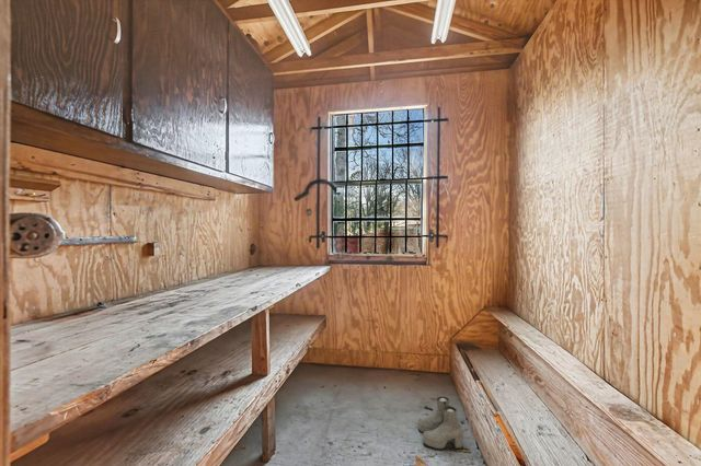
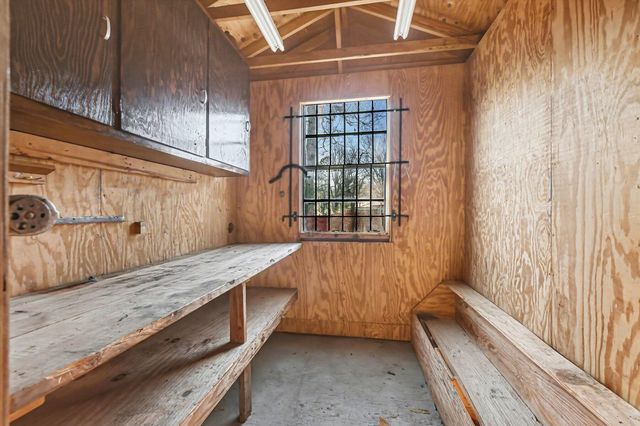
- boots (439, 420)
